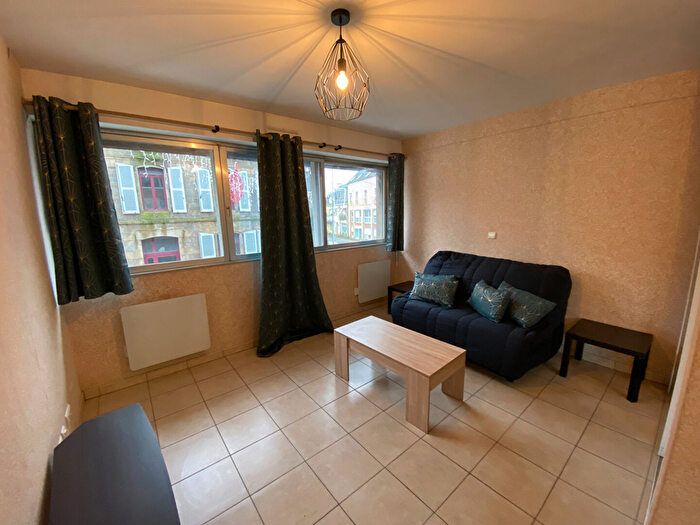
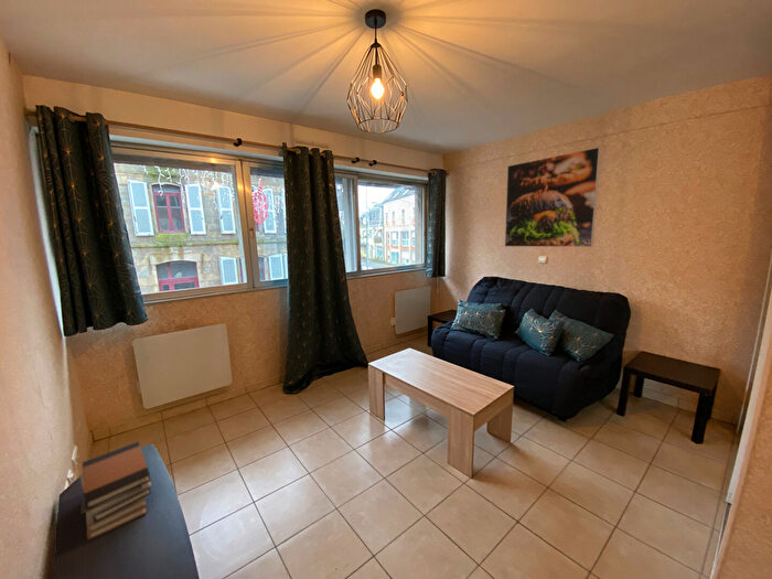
+ book stack (116, 485)
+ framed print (546, 203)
